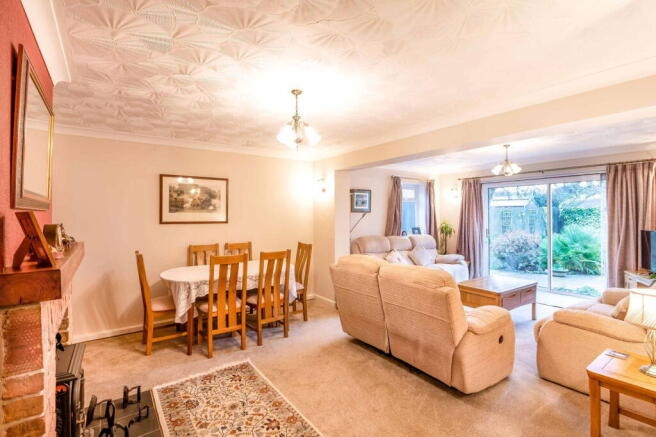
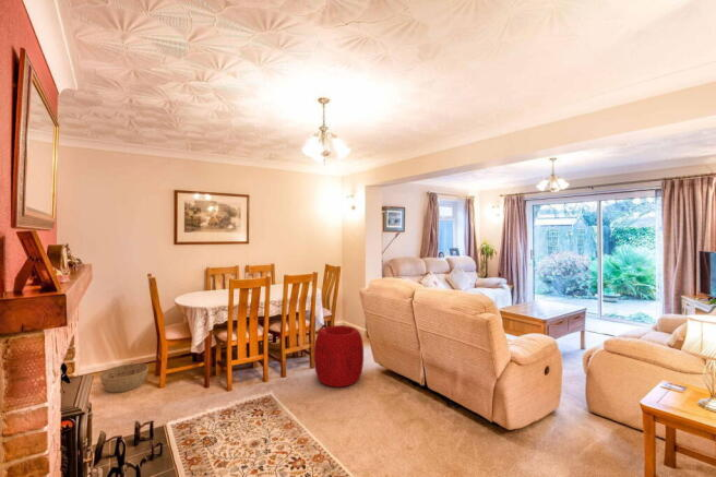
+ basket (124, 378)
+ pouf (338, 354)
